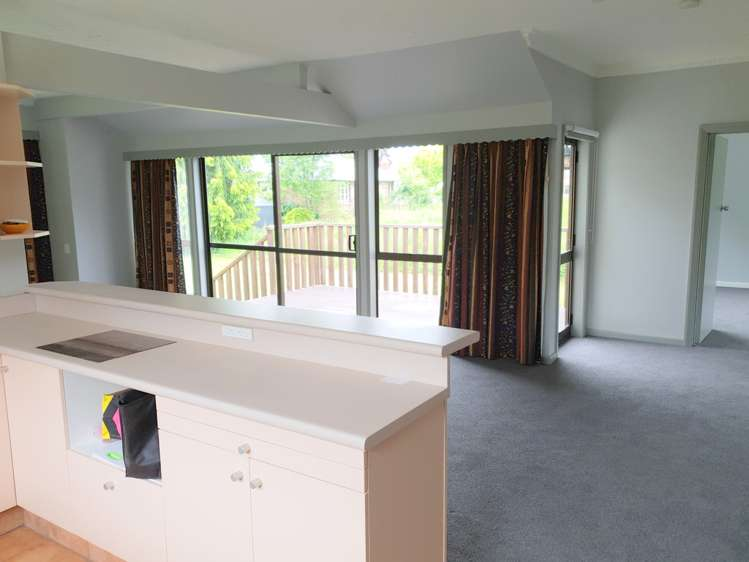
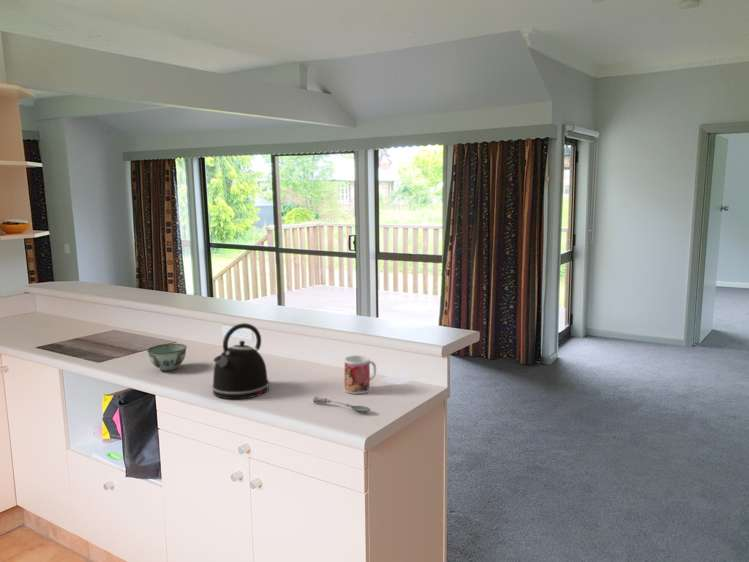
+ bowl (167, 358)
+ kettle (239, 357)
+ mug (362, 373)
+ soupspoon (341, 403)
